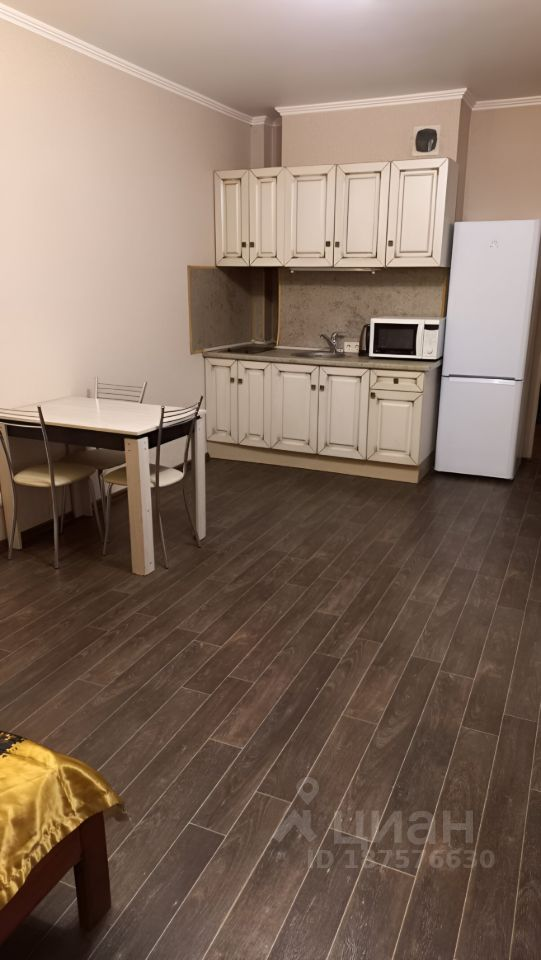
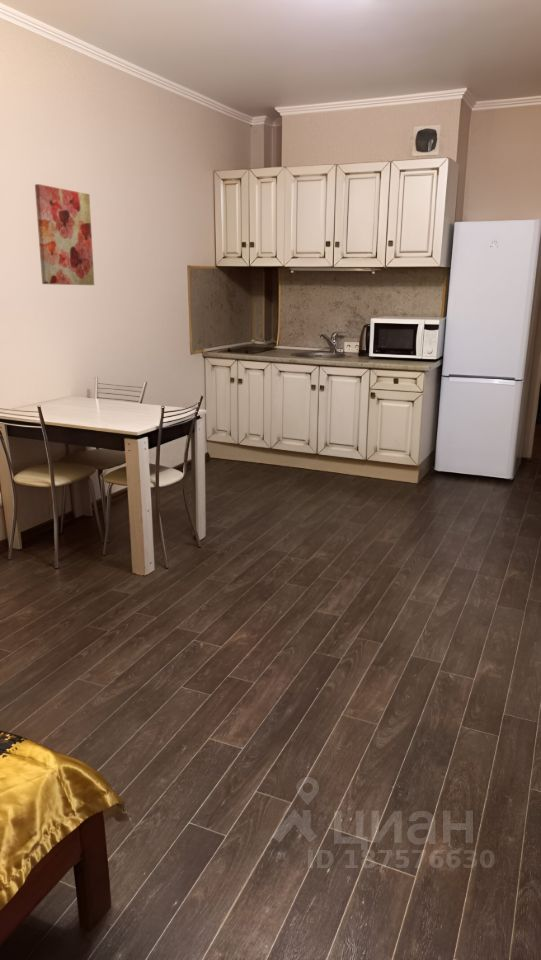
+ wall art (66, 237)
